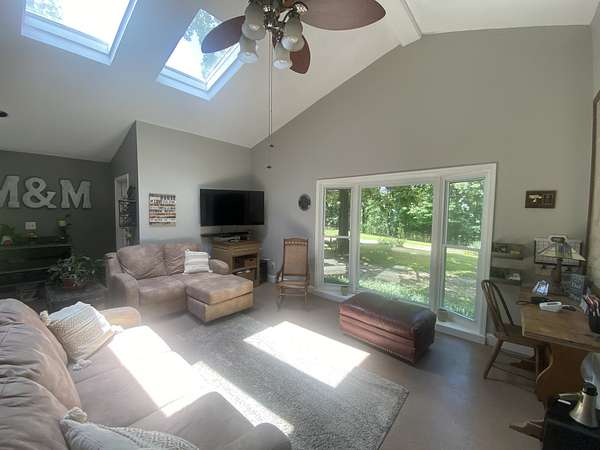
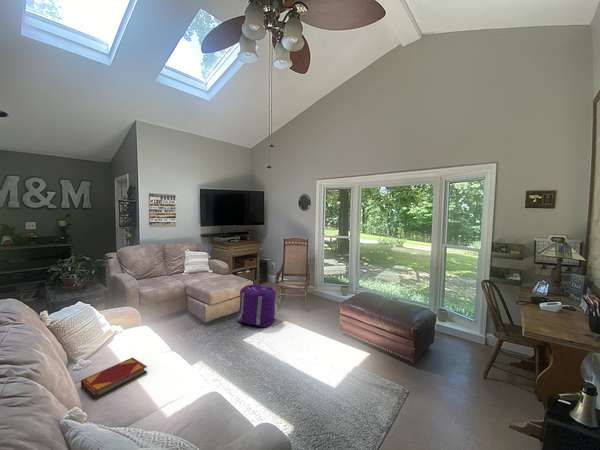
+ backpack (256, 303)
+ hardback book (115, 375)
